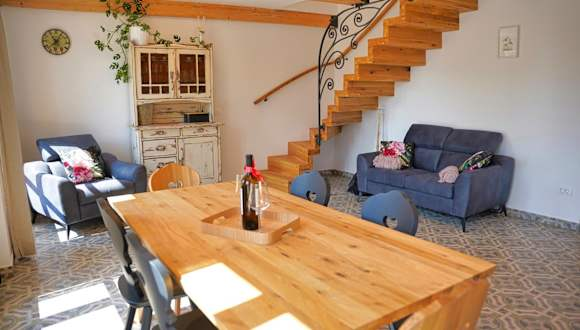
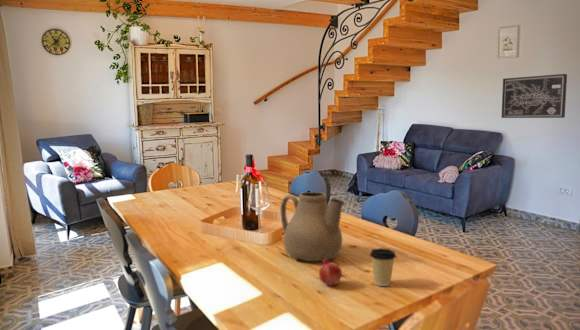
+ coffee cup (382, 266)
+ fruit (330, 272)
+ wall art (532, 97)
+ teapot (310, 224)
